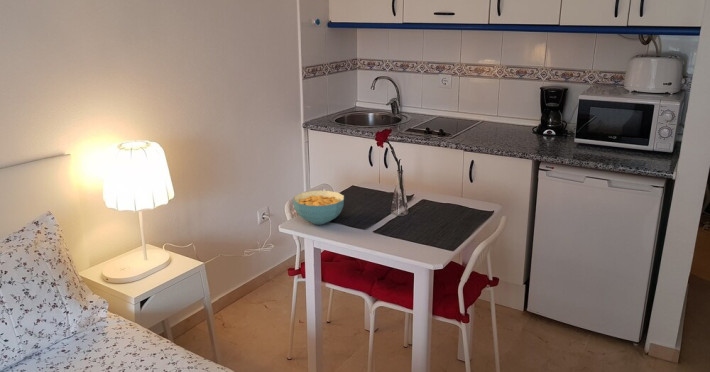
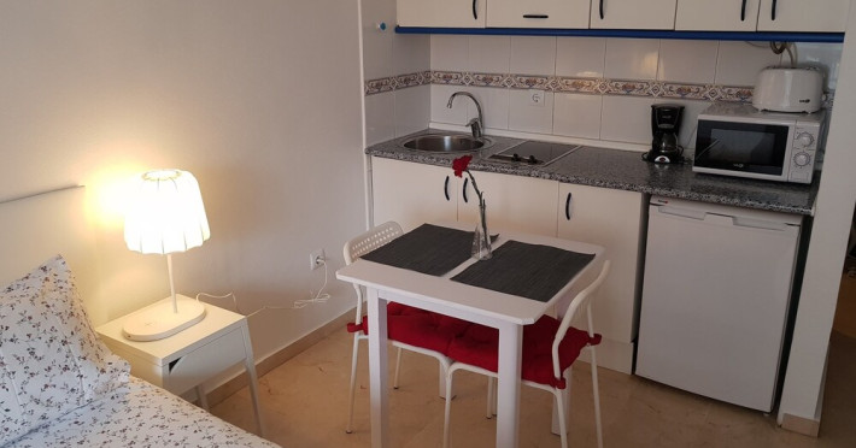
- cereal bowl (319, 209)
